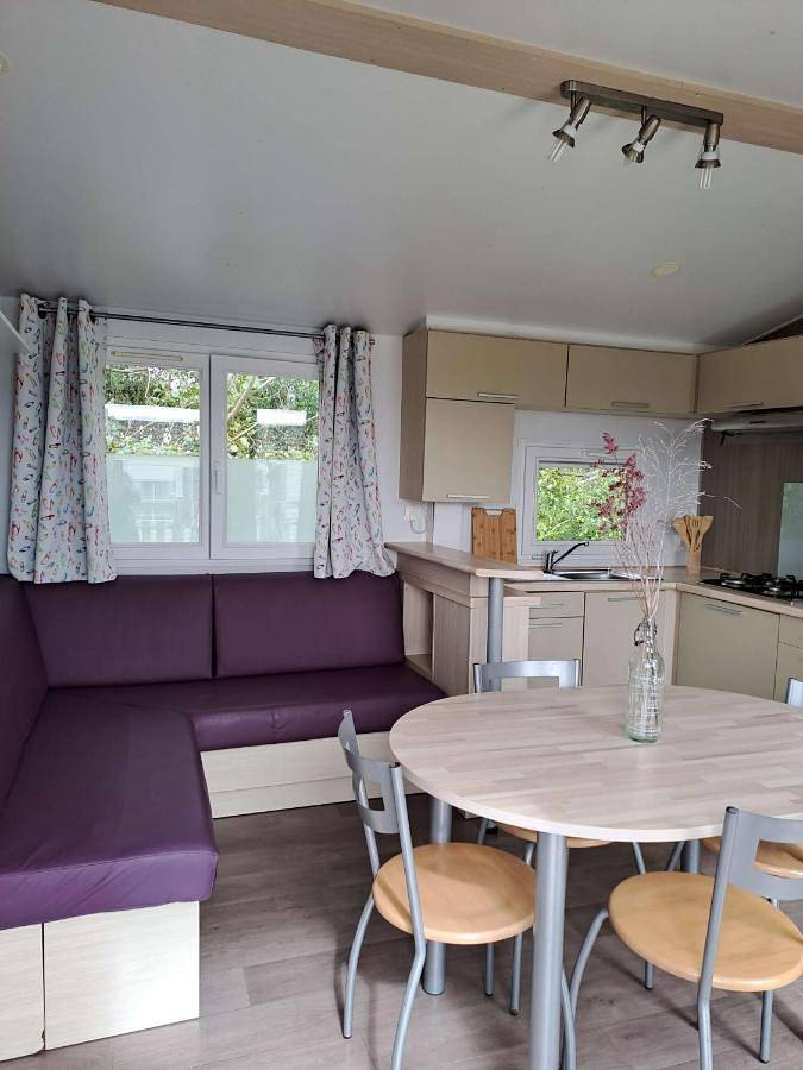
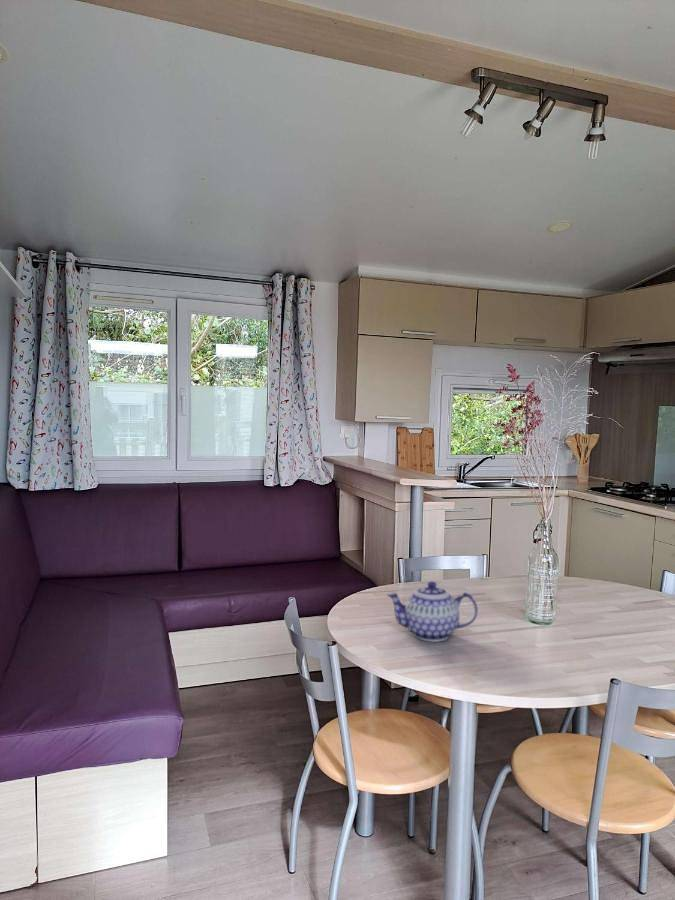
+ teapot (431, 608)
